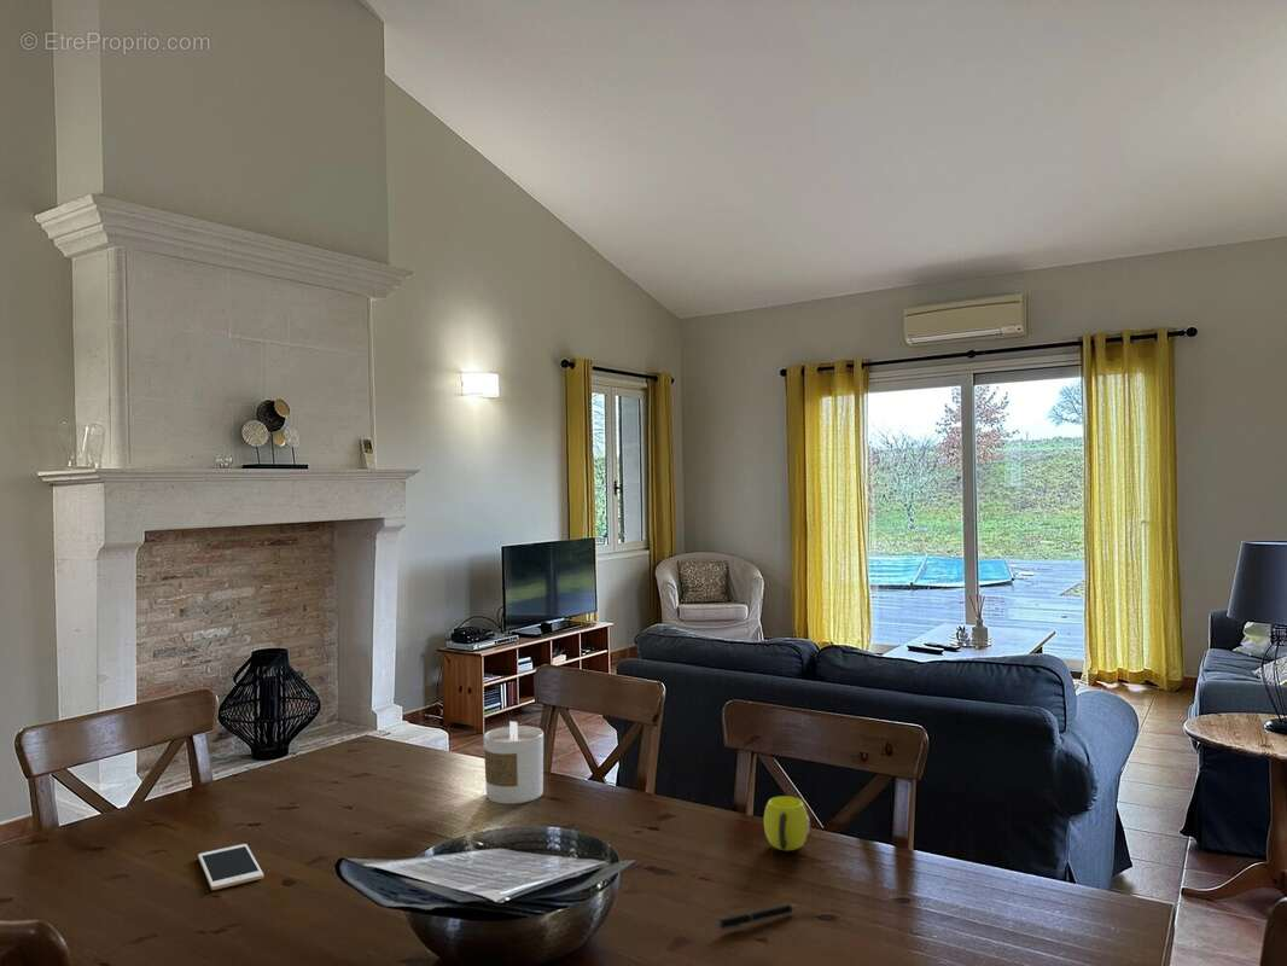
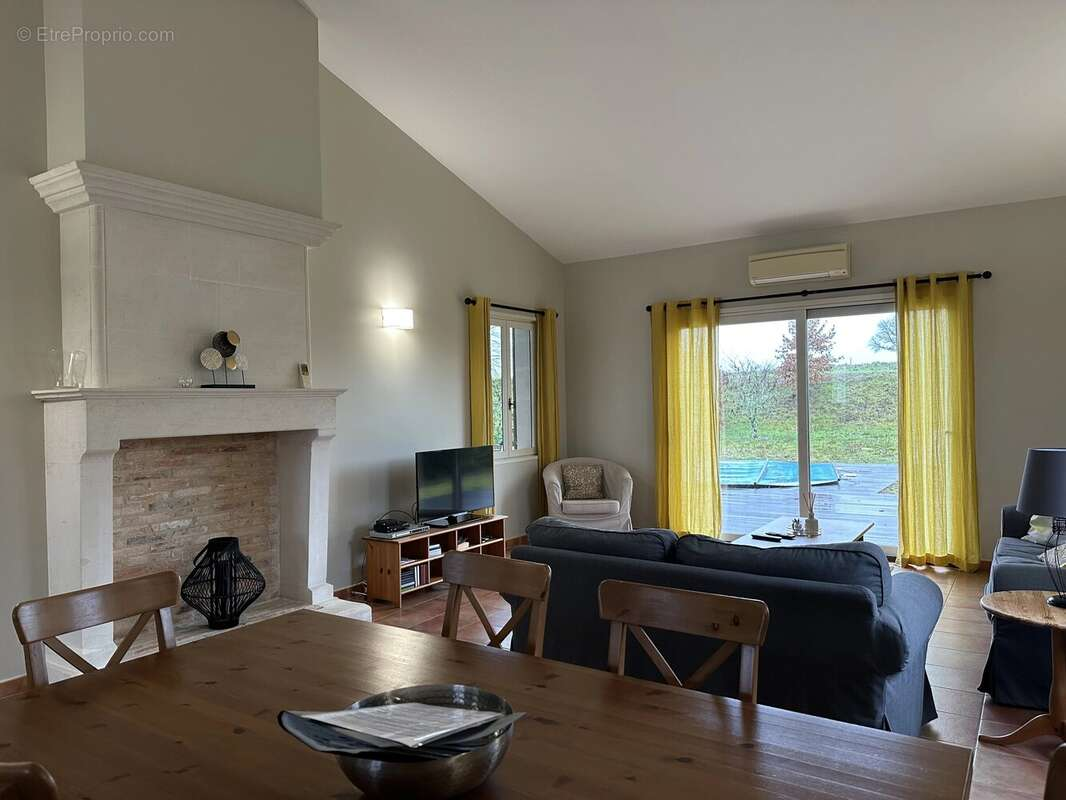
- pen (758, 914)
- cup (786, 826)
- candle (513, 757)
- cell phone (229, 865)
